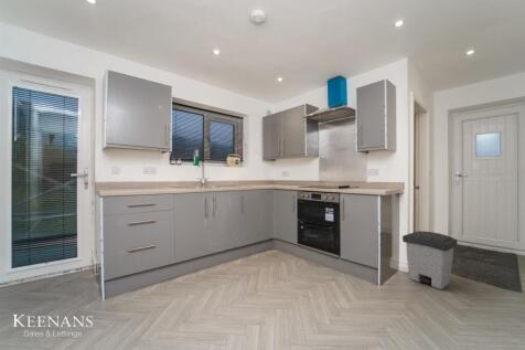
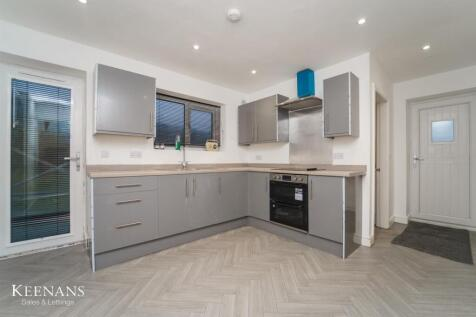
- trash can (429, 257)
